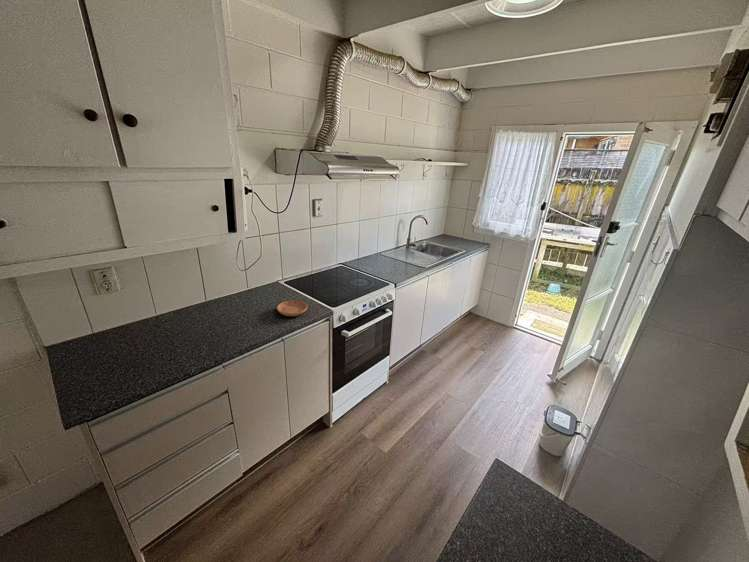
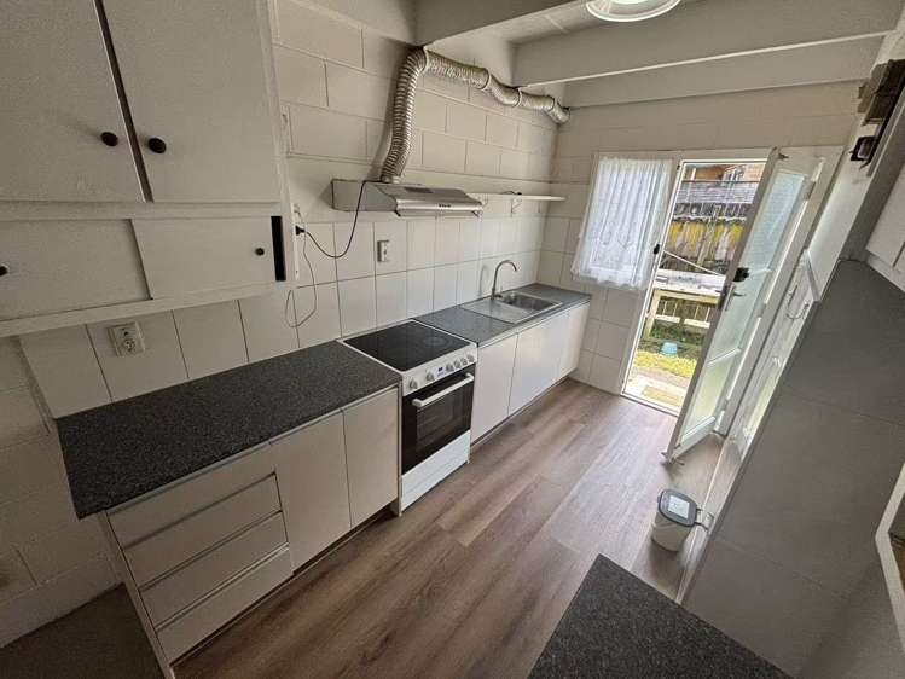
- saucer (292, 308)
